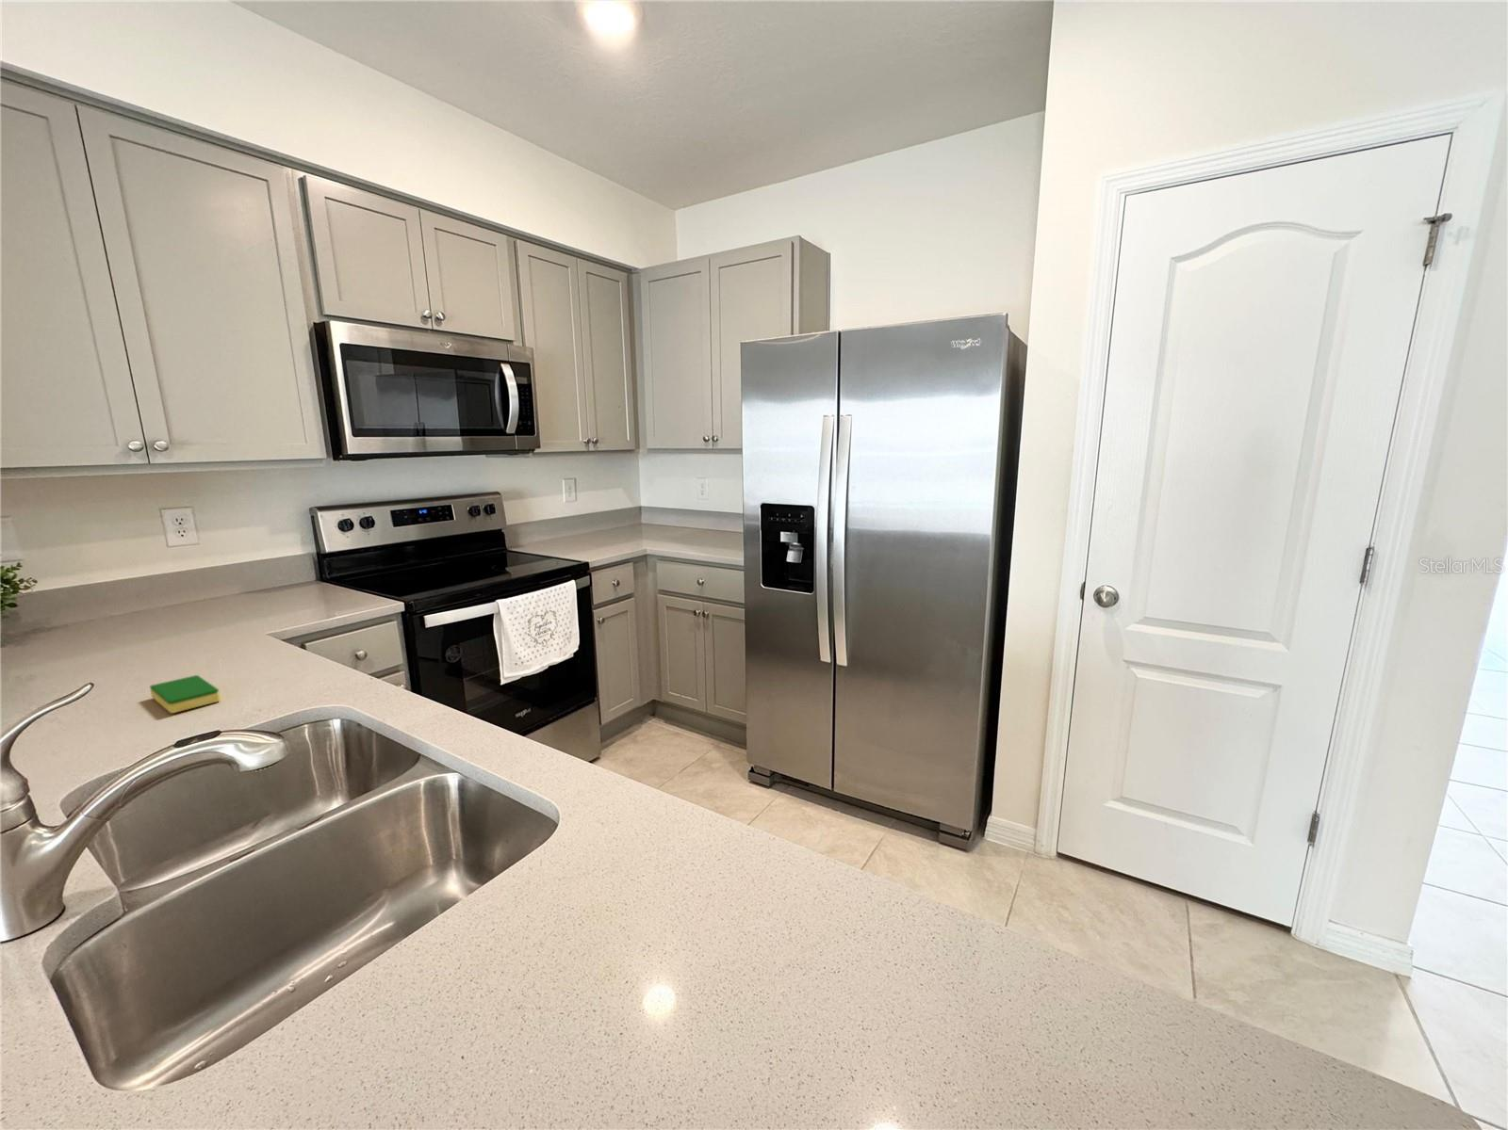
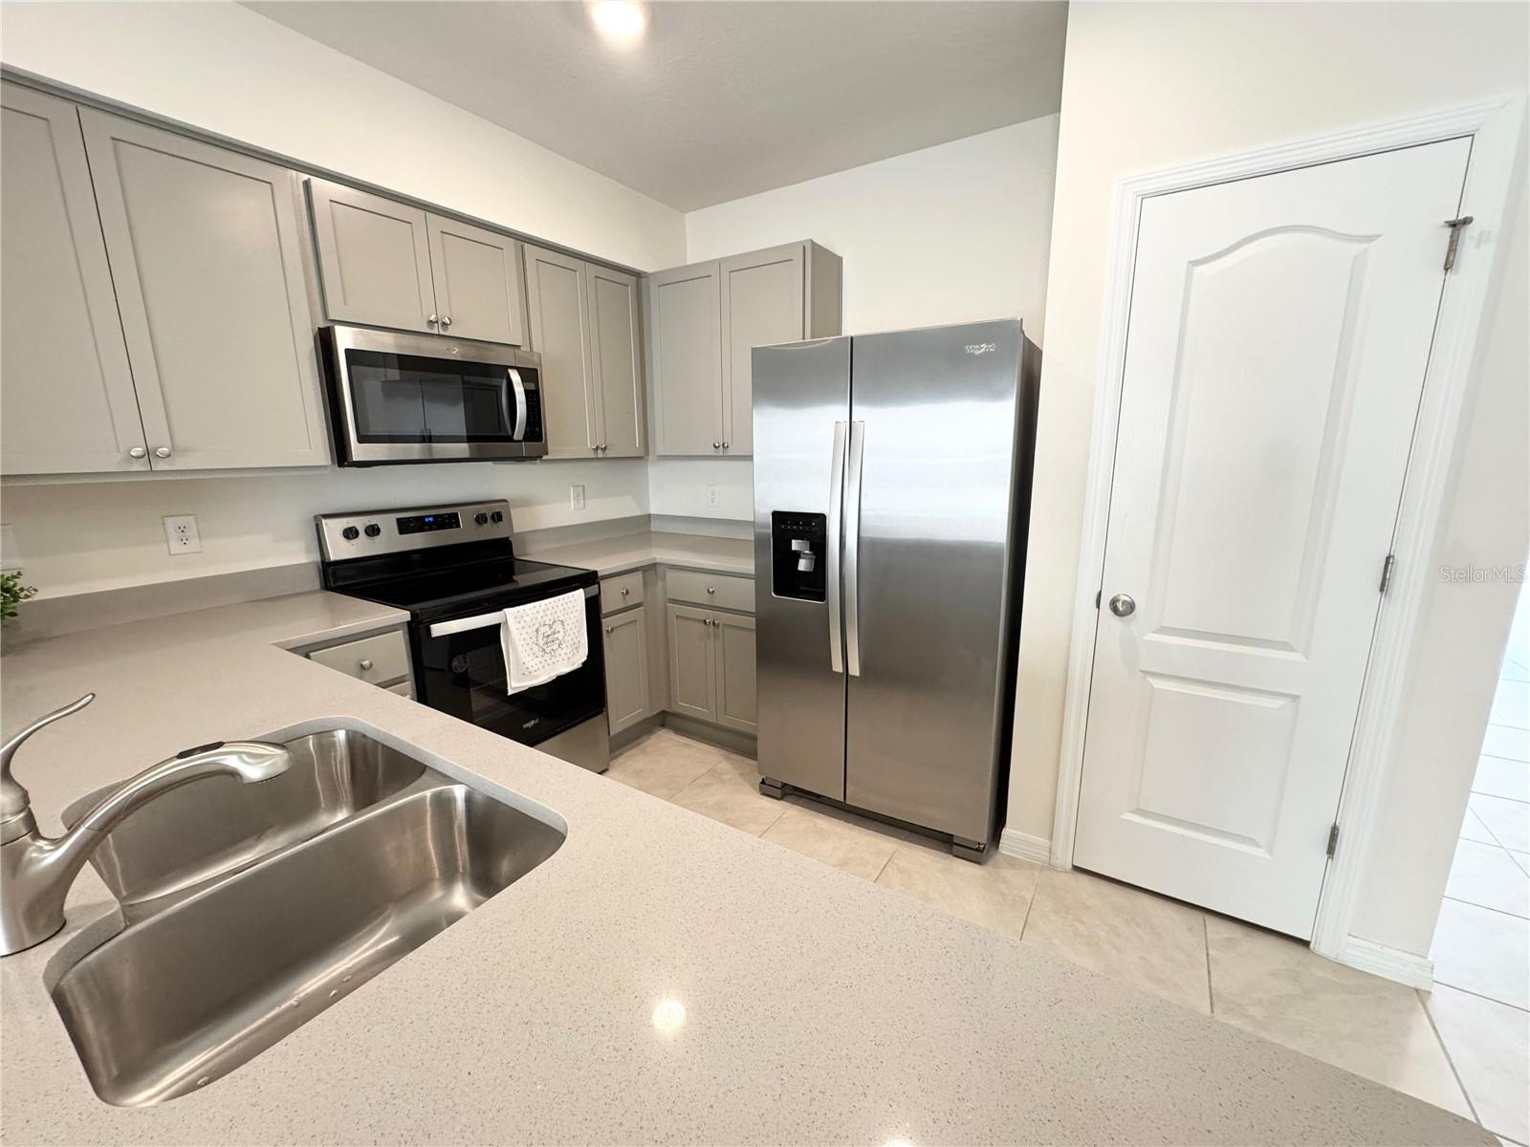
- dish sponge (185, 693)
